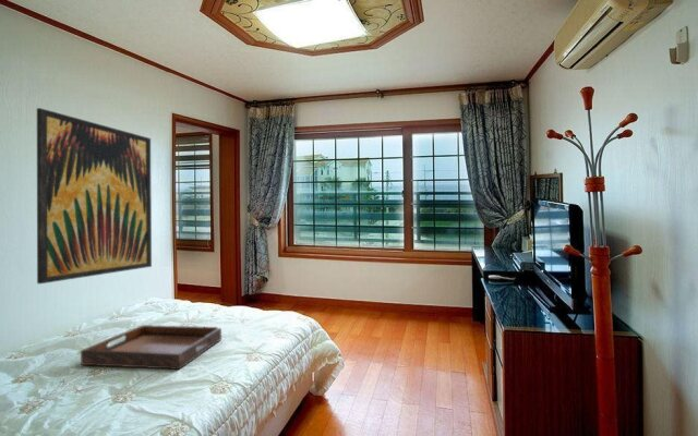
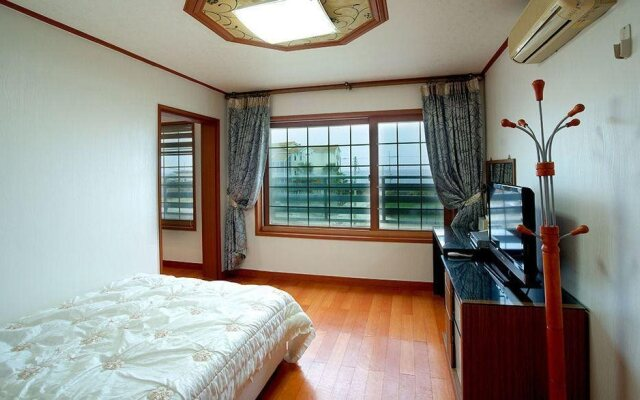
- serving tray (158, 343)
- wall art (103, 199)
